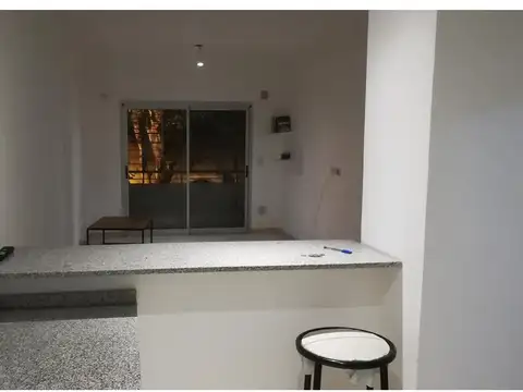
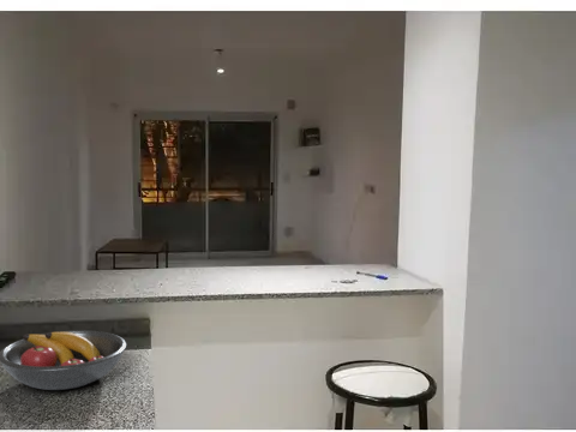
+ fruit bowl (65, 359)
